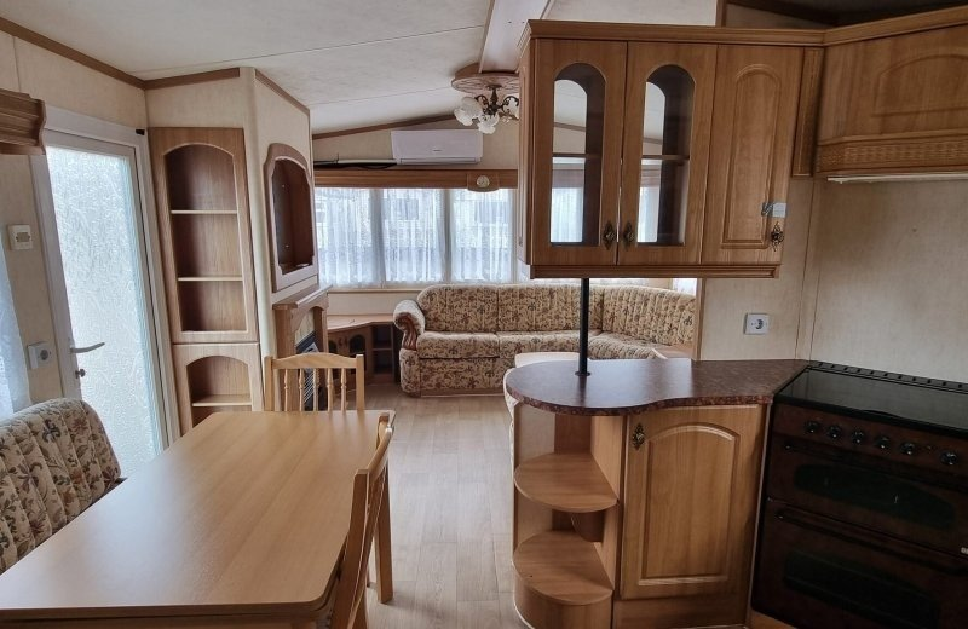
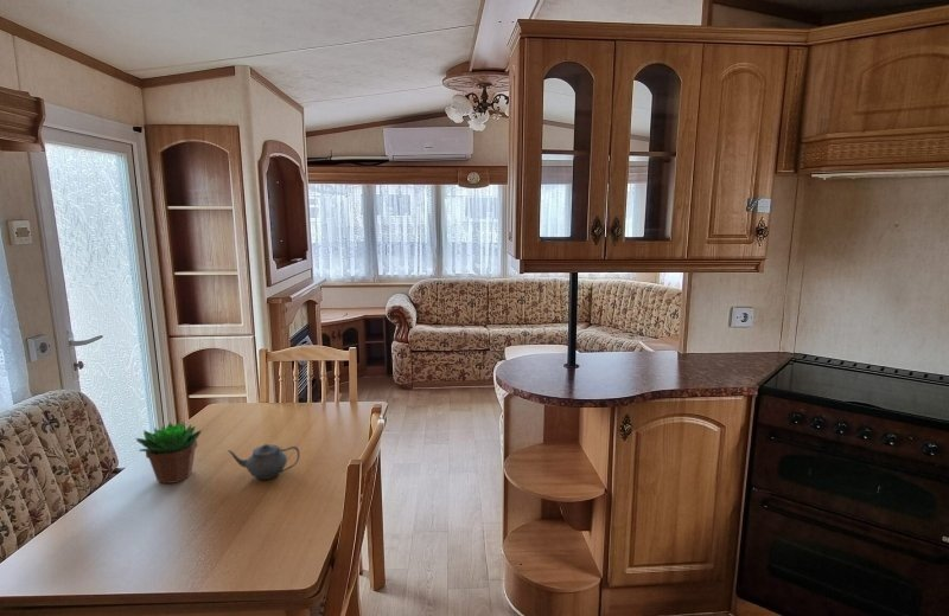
+ teapot (263, 460)
+ succulent plant (170, 450)
